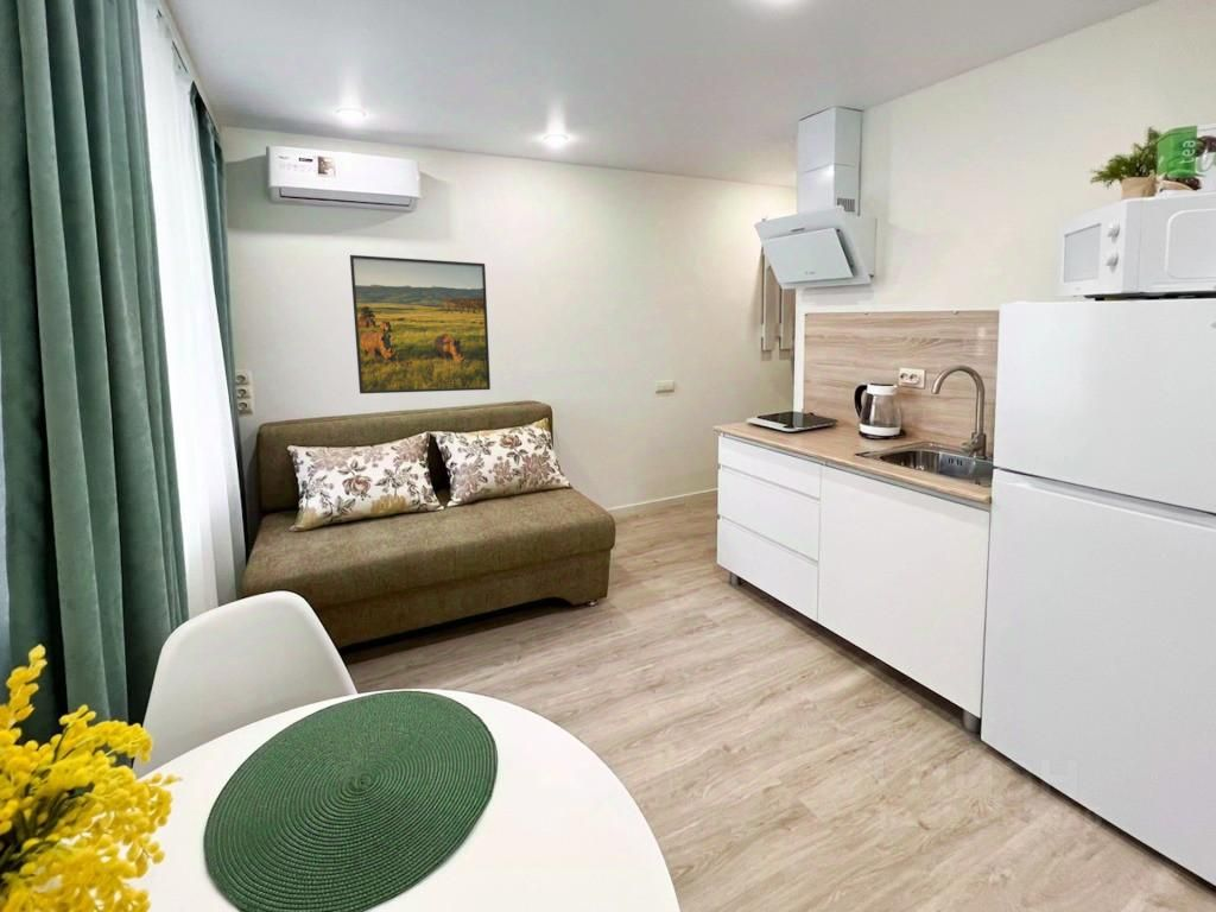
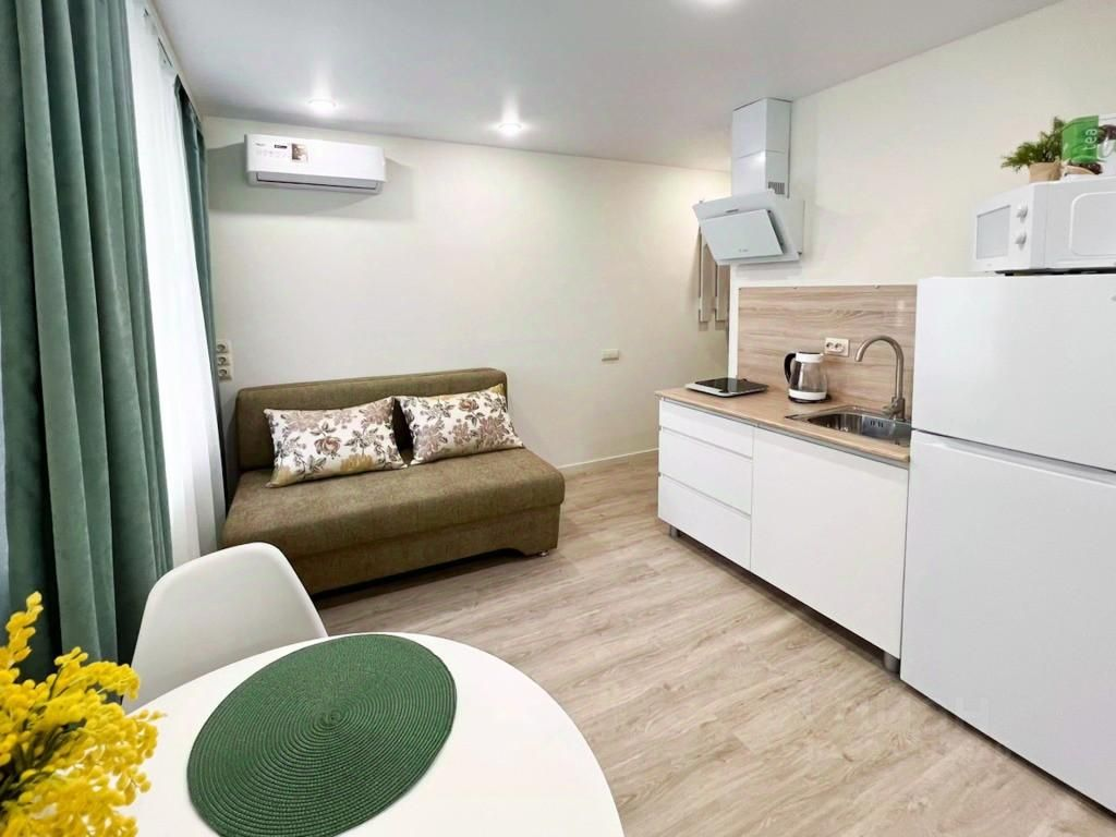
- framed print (424, 325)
